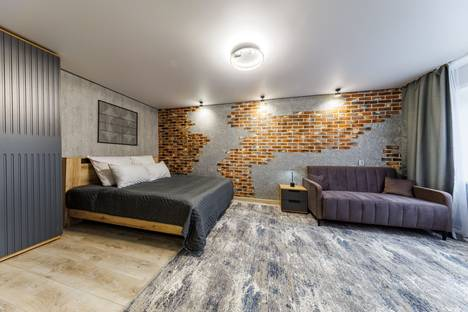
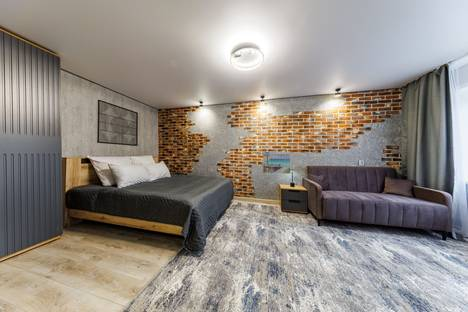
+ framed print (276, 162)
